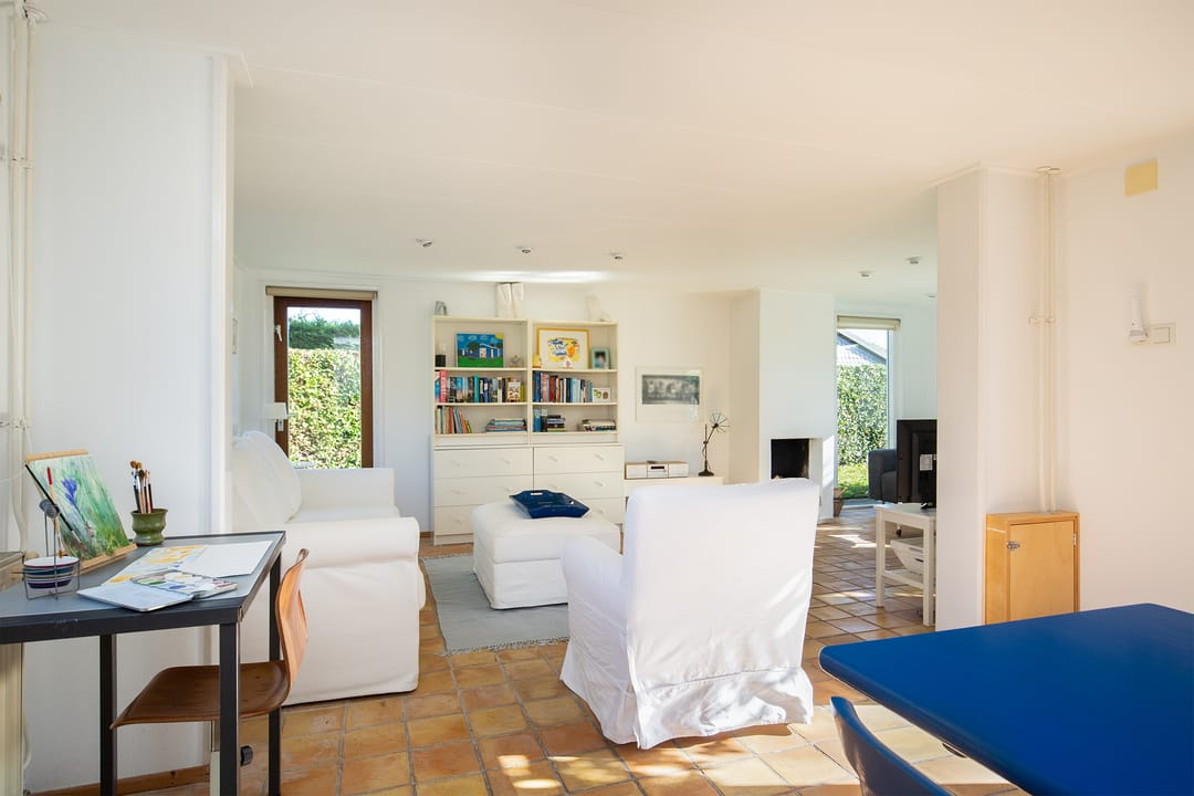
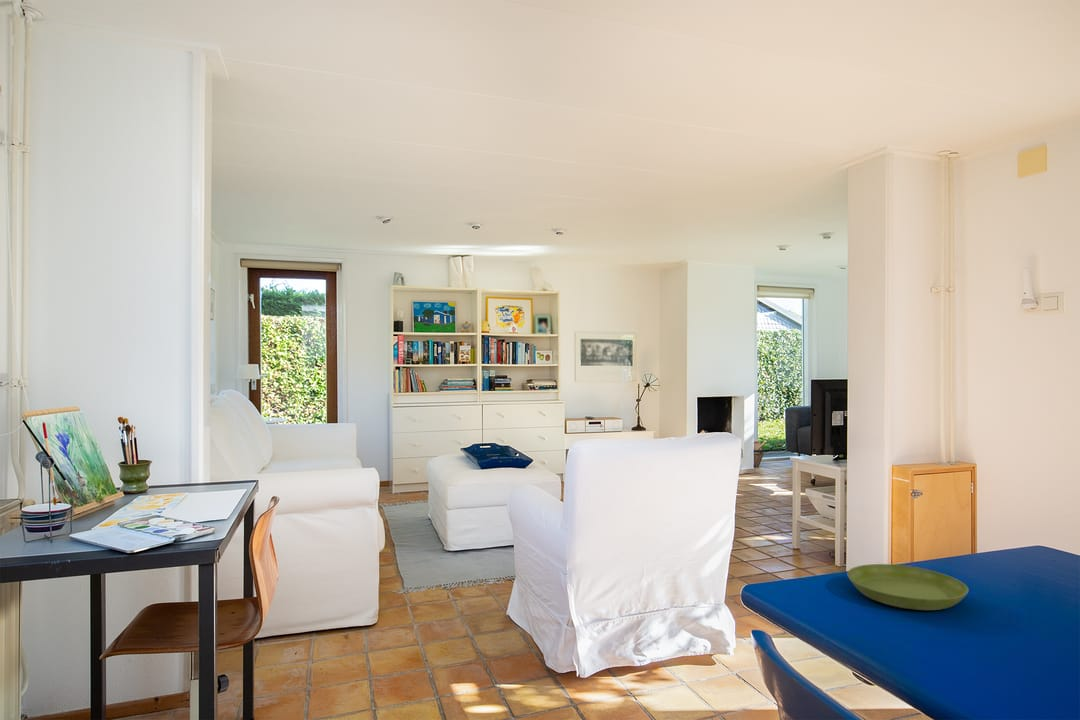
+ saucer (905, 587)
